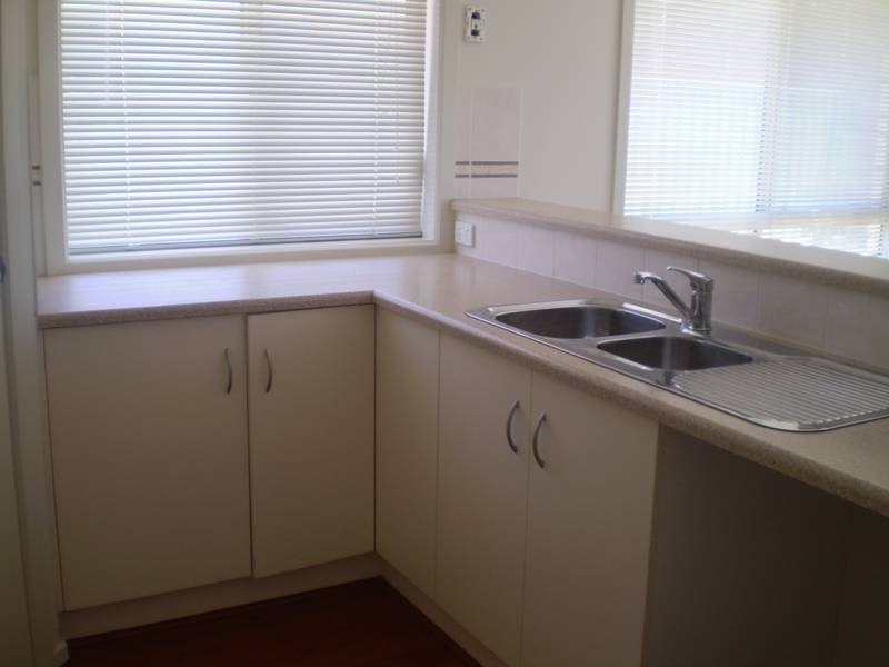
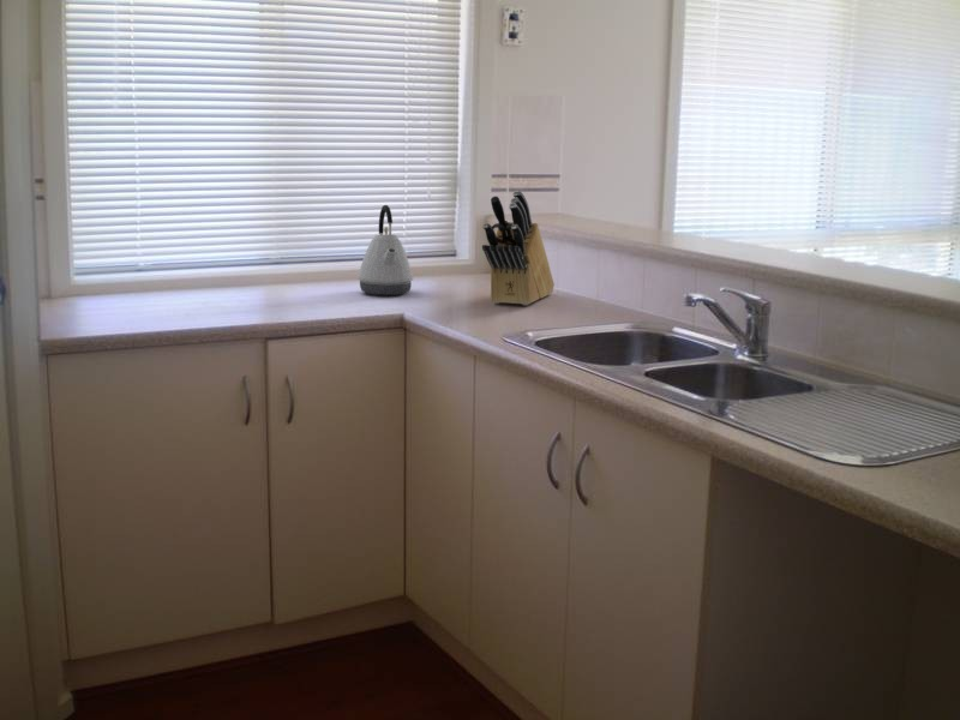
+ knife block (518, 245)
+ kettle (385, 248)
